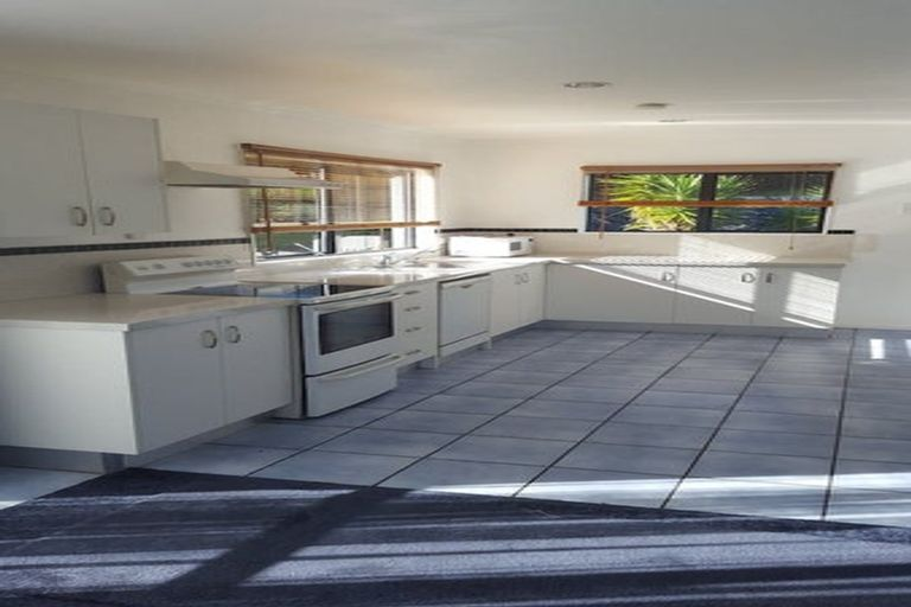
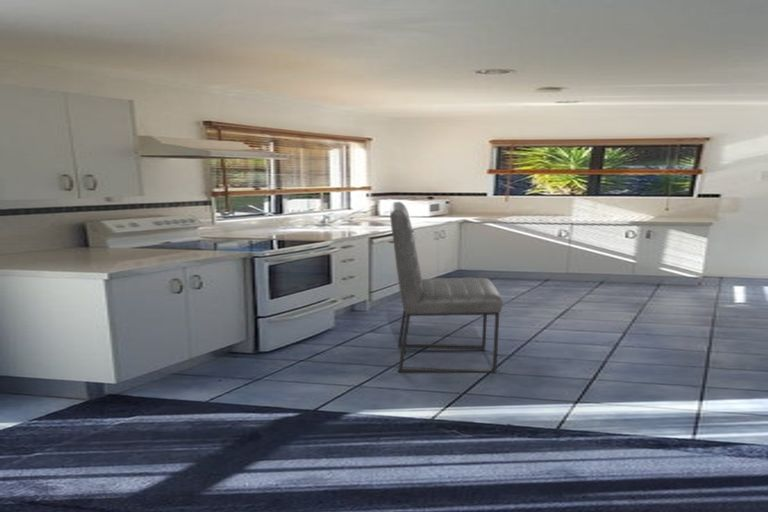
+ chair (442, 284)
